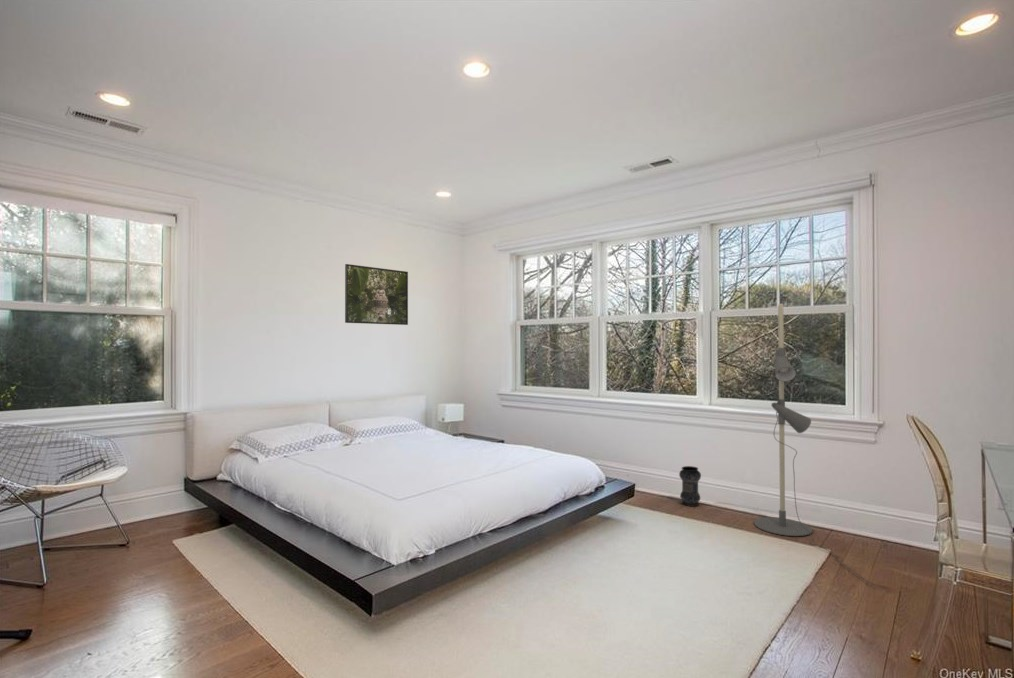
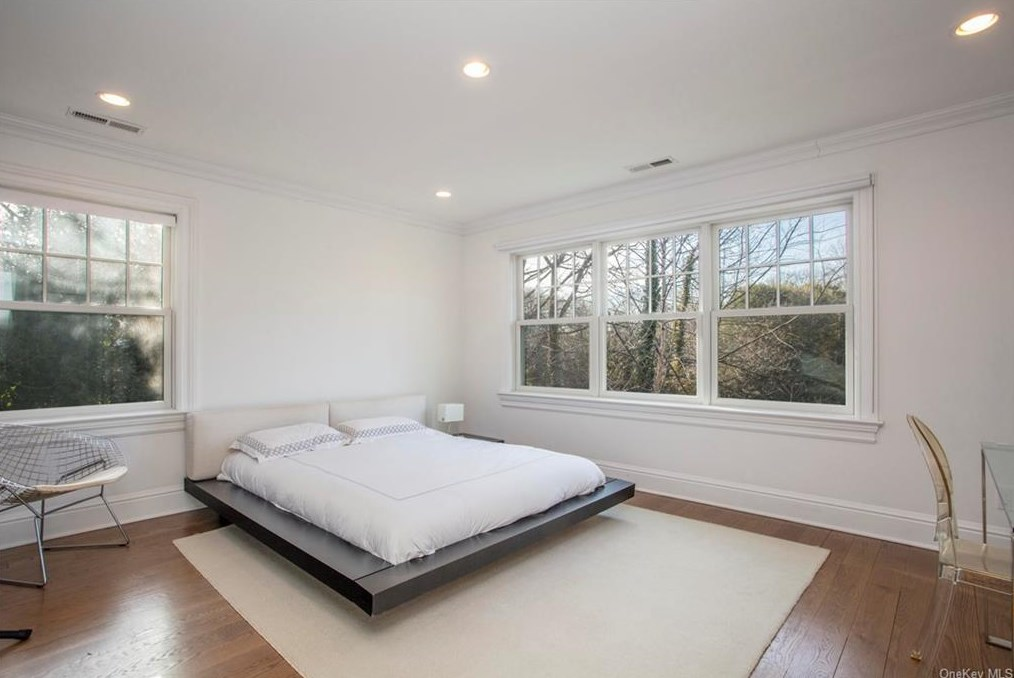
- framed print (378, 295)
- vase (690, 485)
- floor lamp (808, 422)
